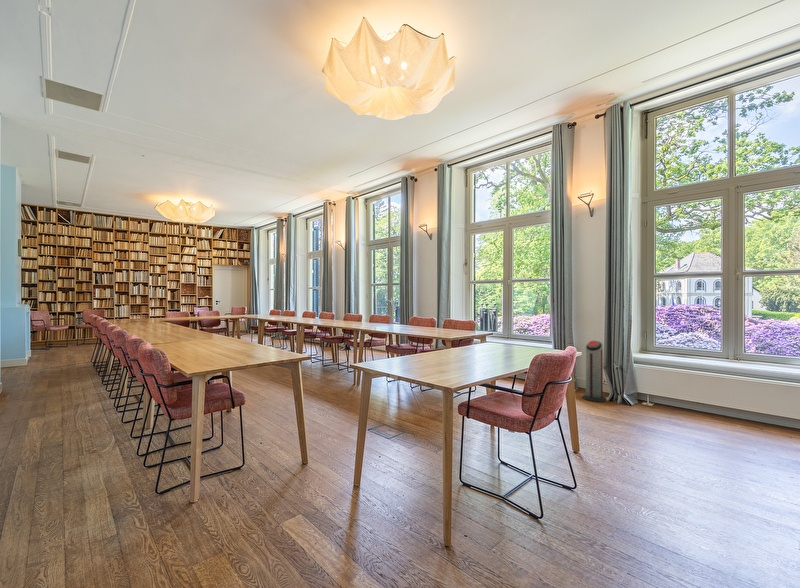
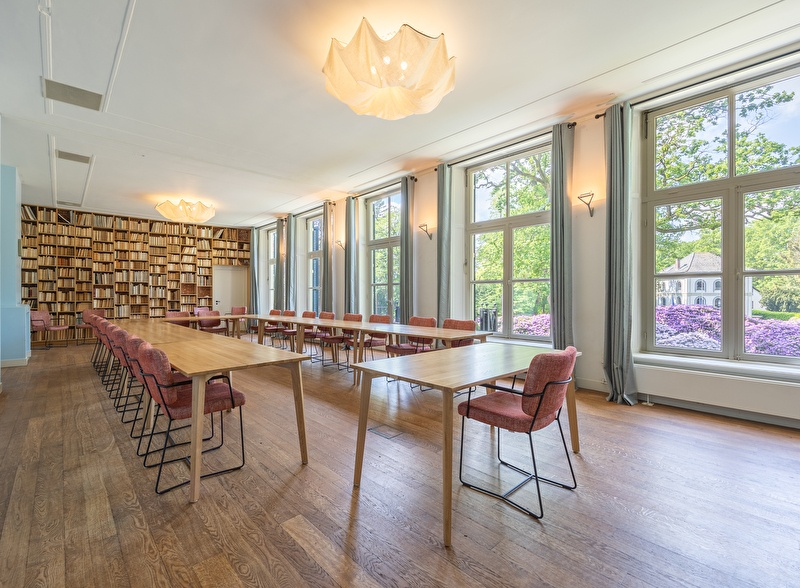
- air purifier (594, 369)
